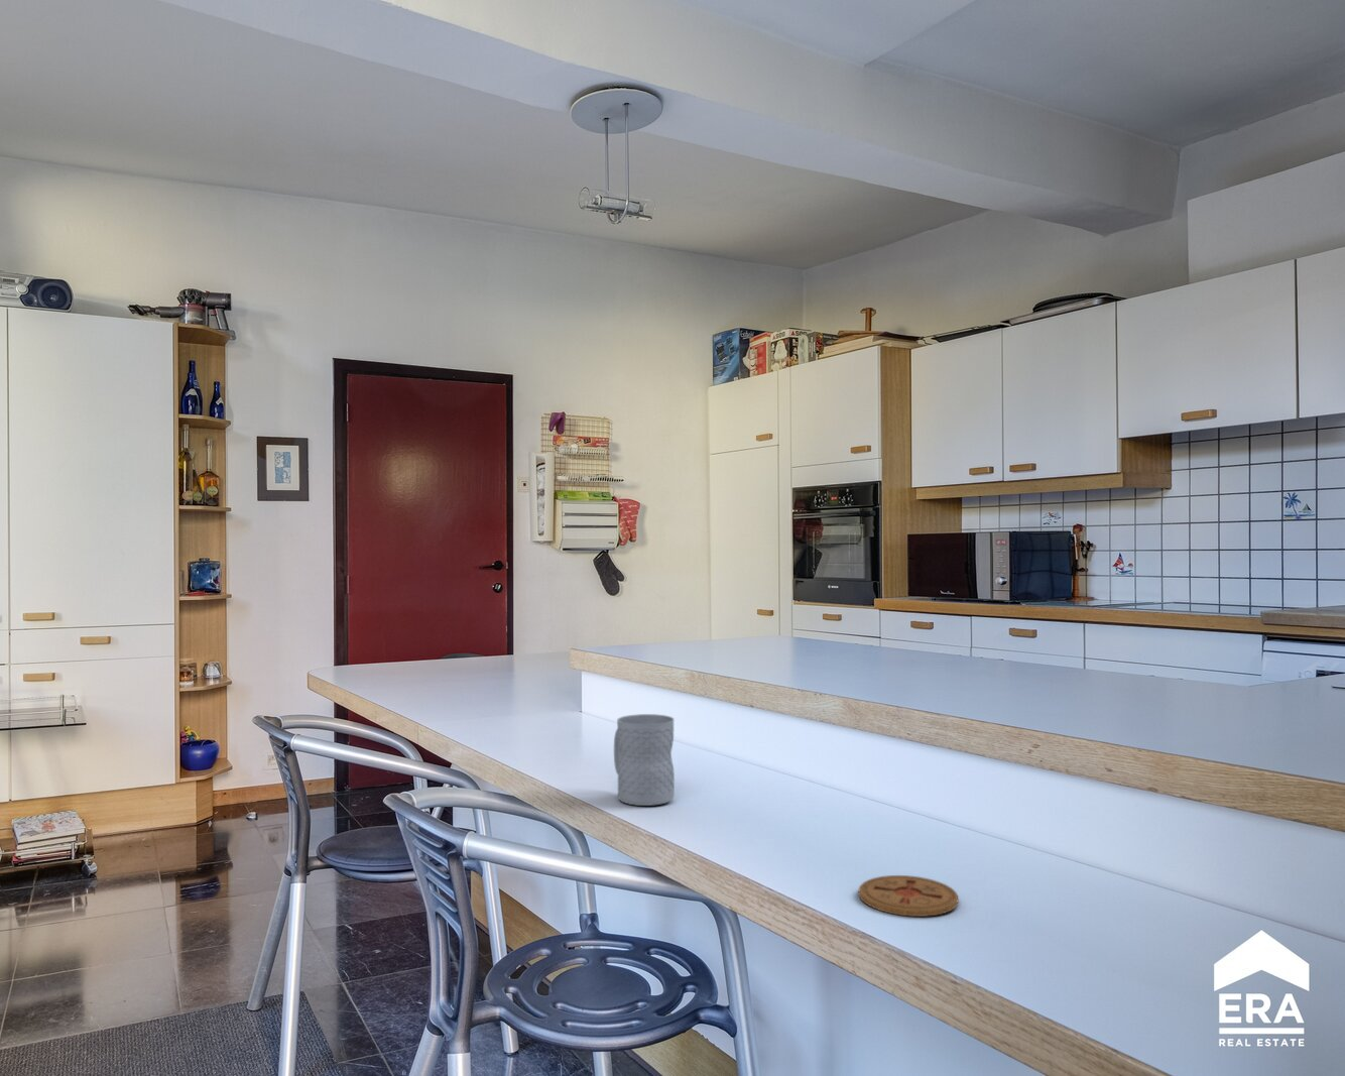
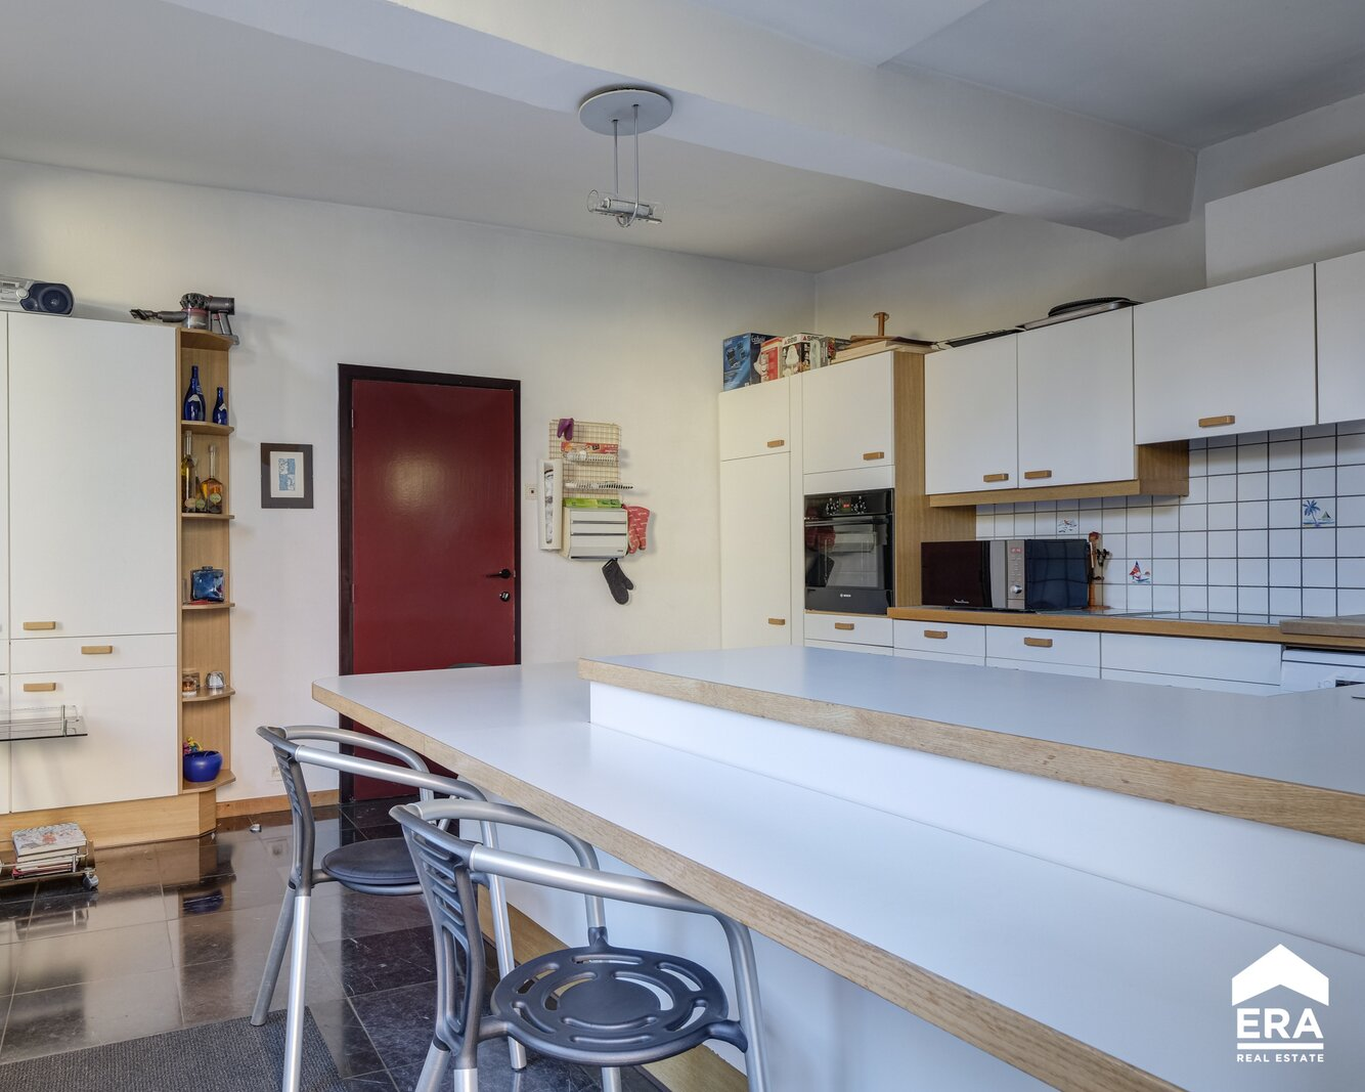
- coaster (907, 895)
- mug (638, 756)
